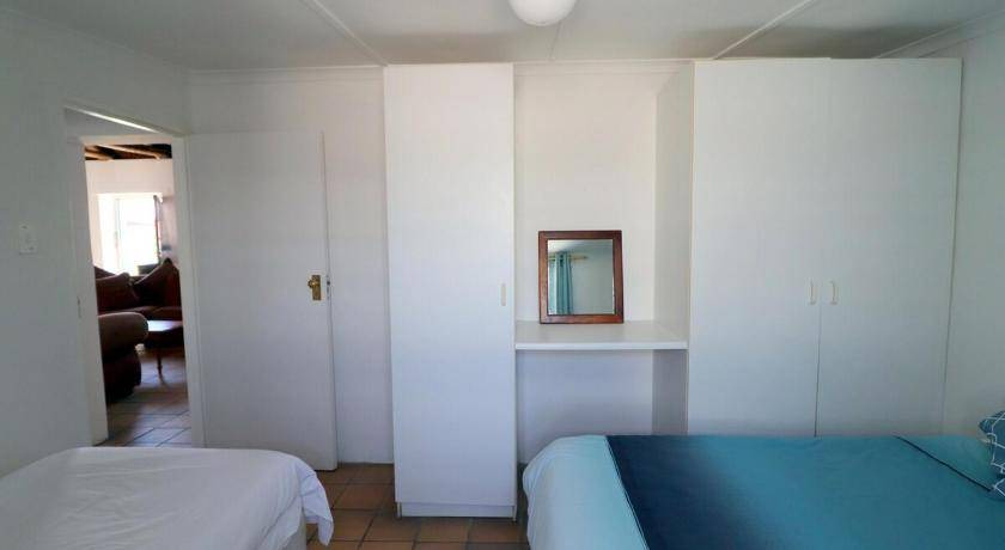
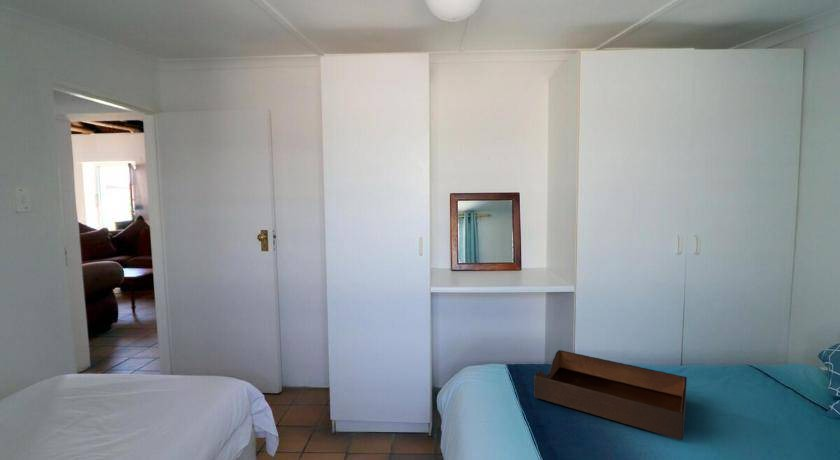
+ tray (609, 387)
